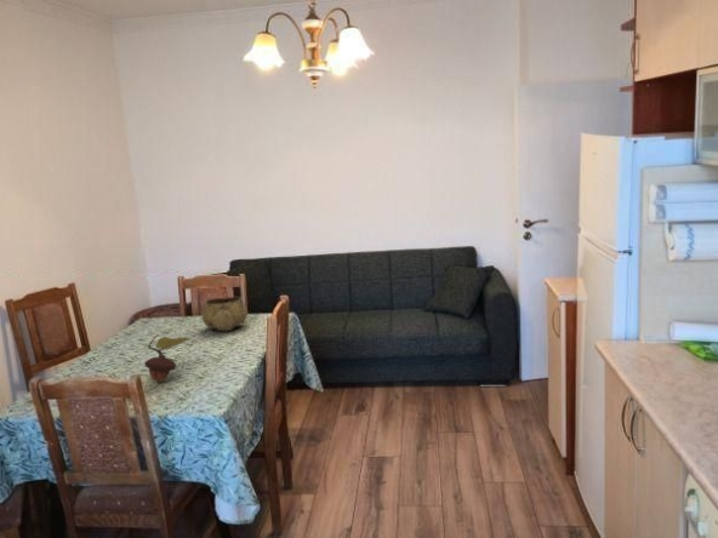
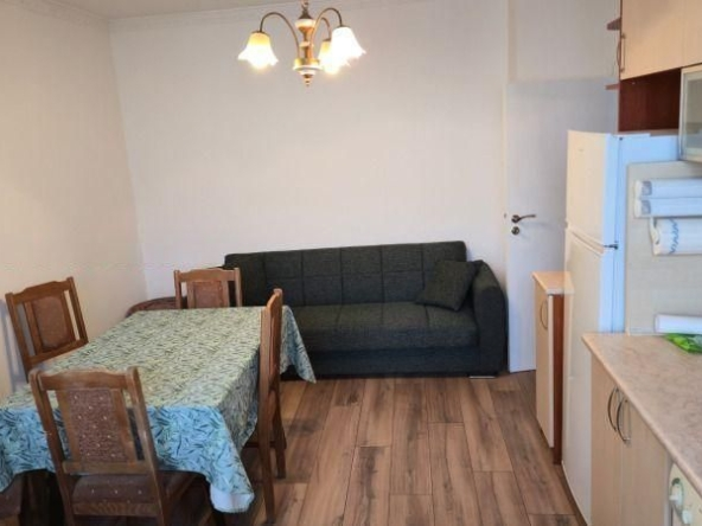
- decorative bowl (224, 314)
- plant (169, 359)
